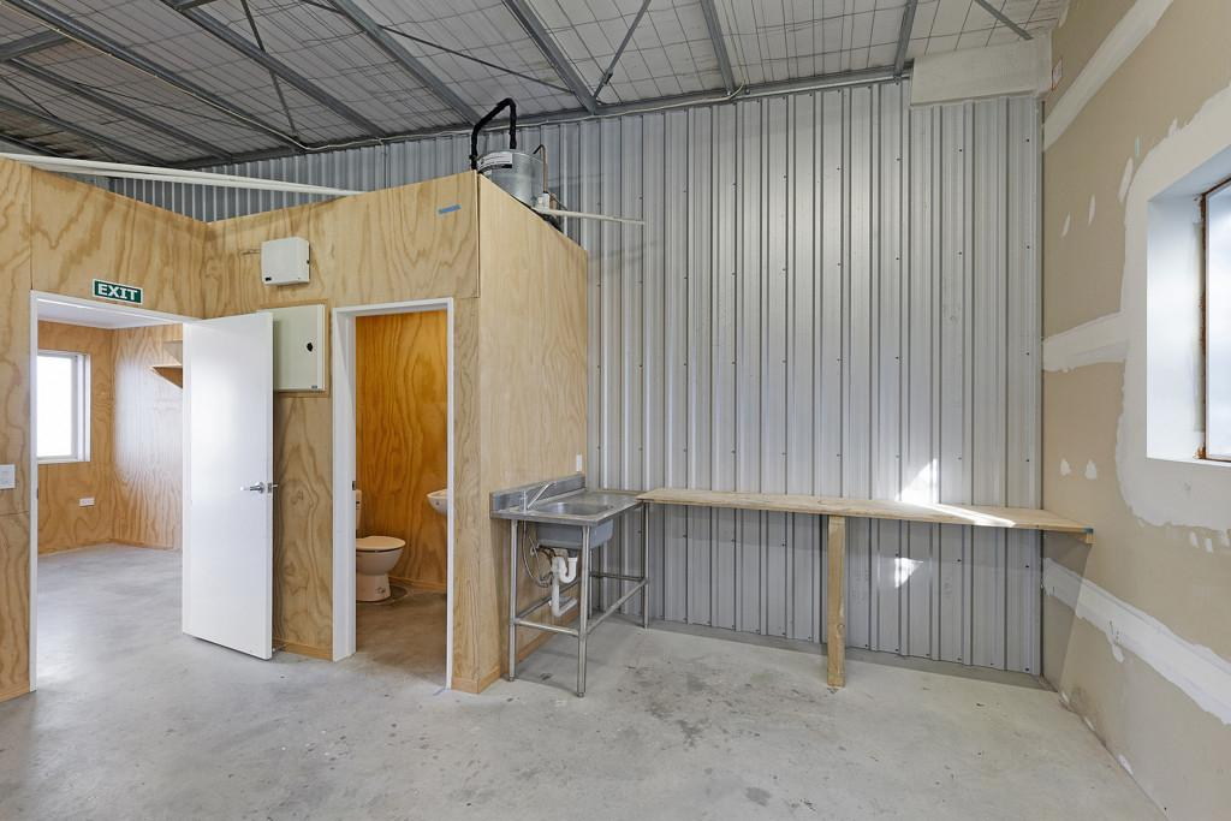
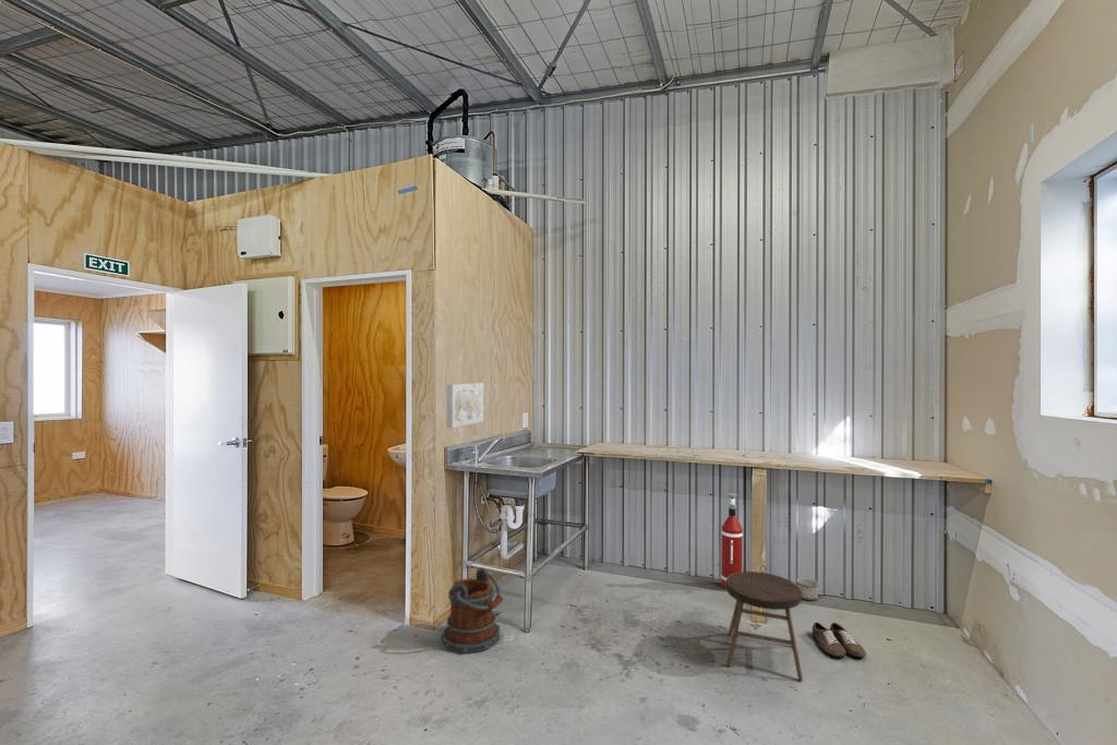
+ bucket (471, 606)
+ shoe (837, 638)
+ wall art (466, 404)
+ planter (807, 589)
+ stool (761, 615)
+ fire extinguisher (731, 541)
